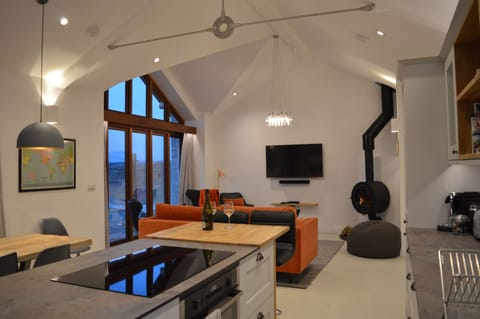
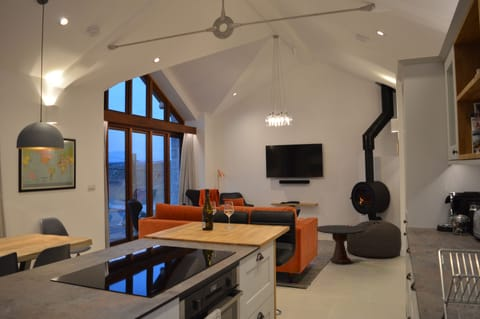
+ side table (340, 245)
